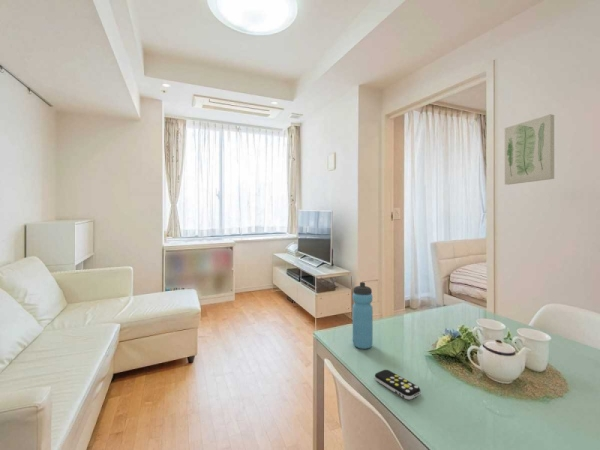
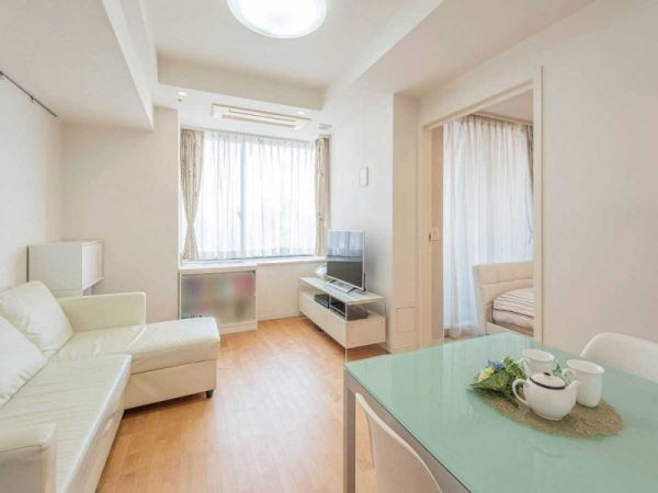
- remote control (396, 383)
- water bottle (362, 313)
- wall art (527, 151)
